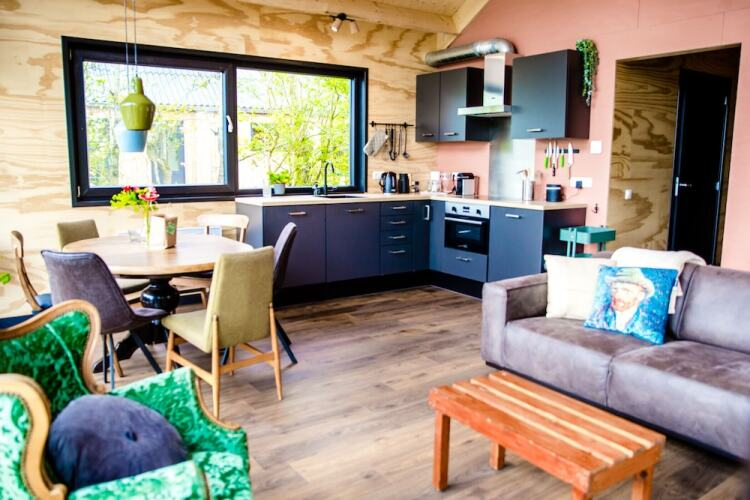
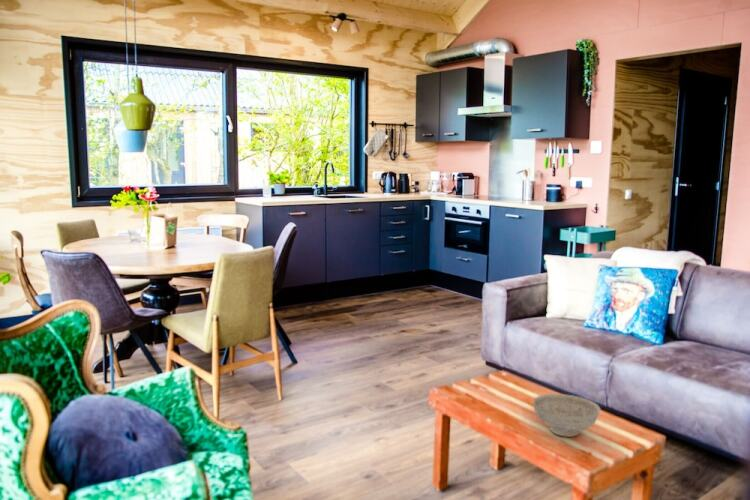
+ decorative bowl (565, 417)
